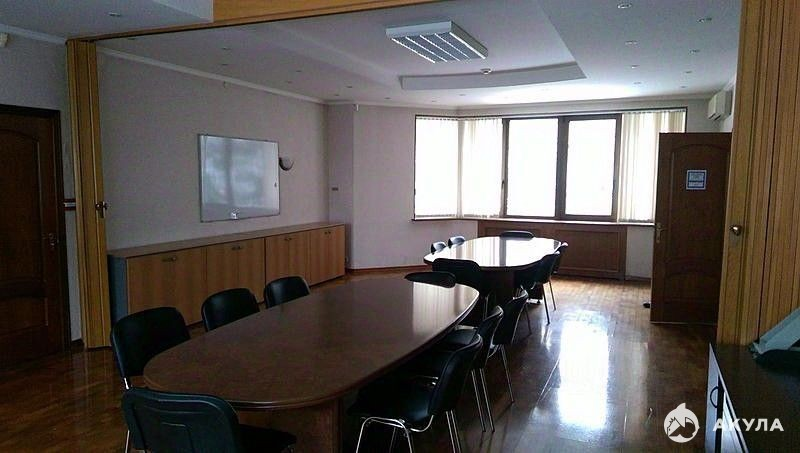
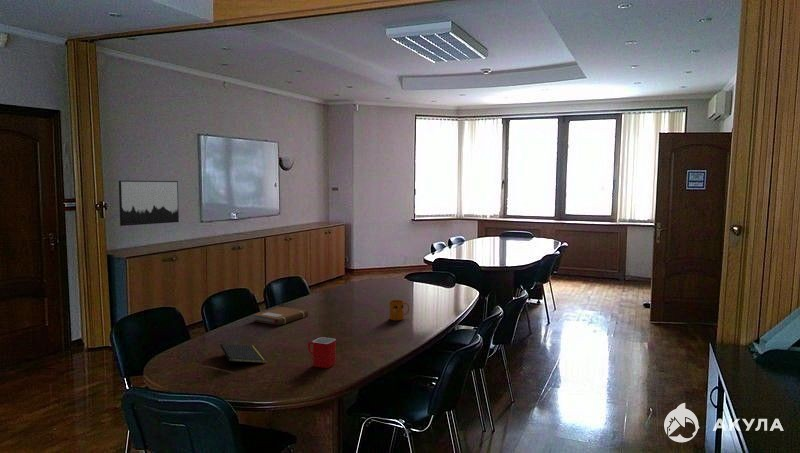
+ wall art (150, 202)
+ mug (399, 309)
+ notepad (243, 353)
+ notebook (280, 316)
+ mug (320, 352)
